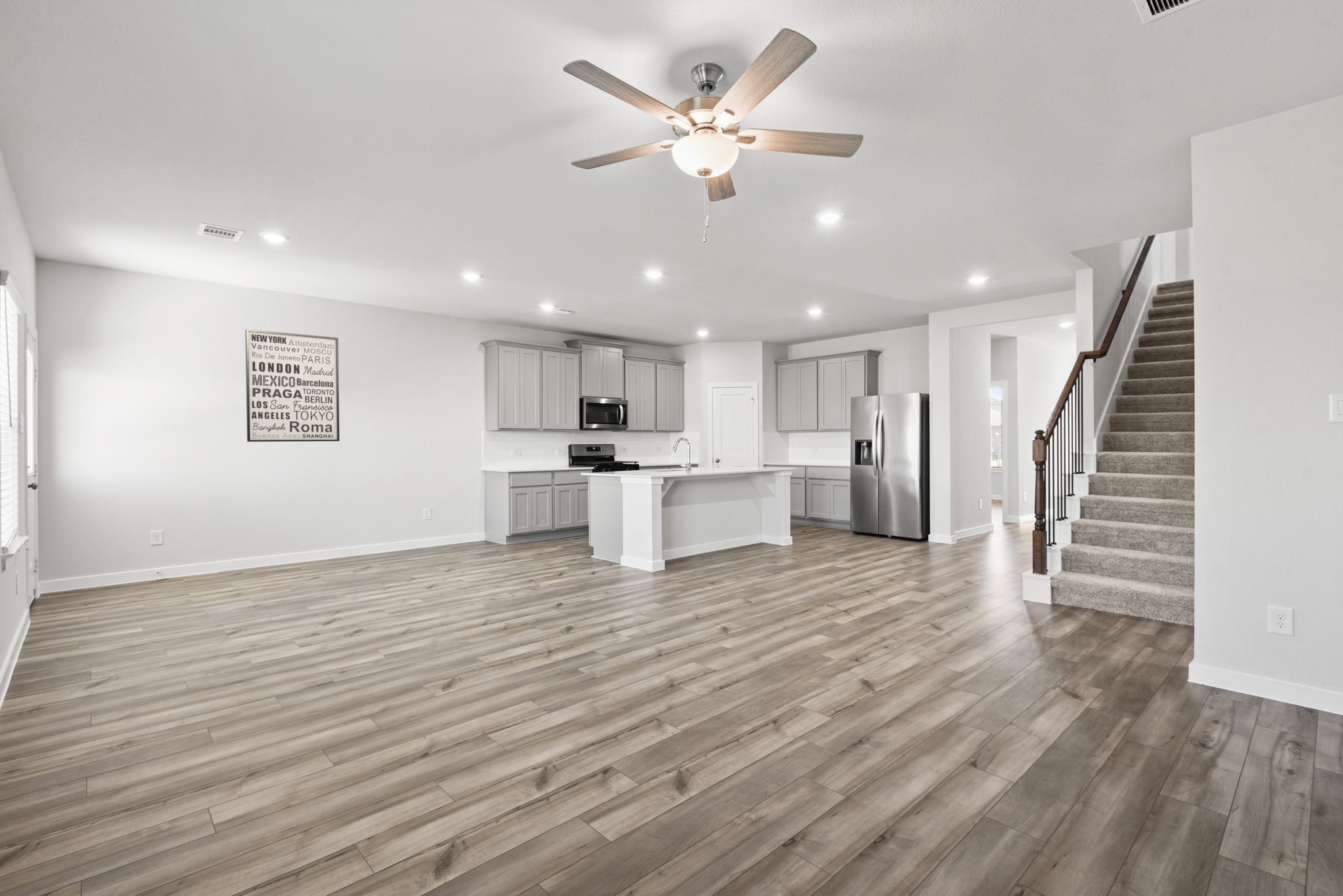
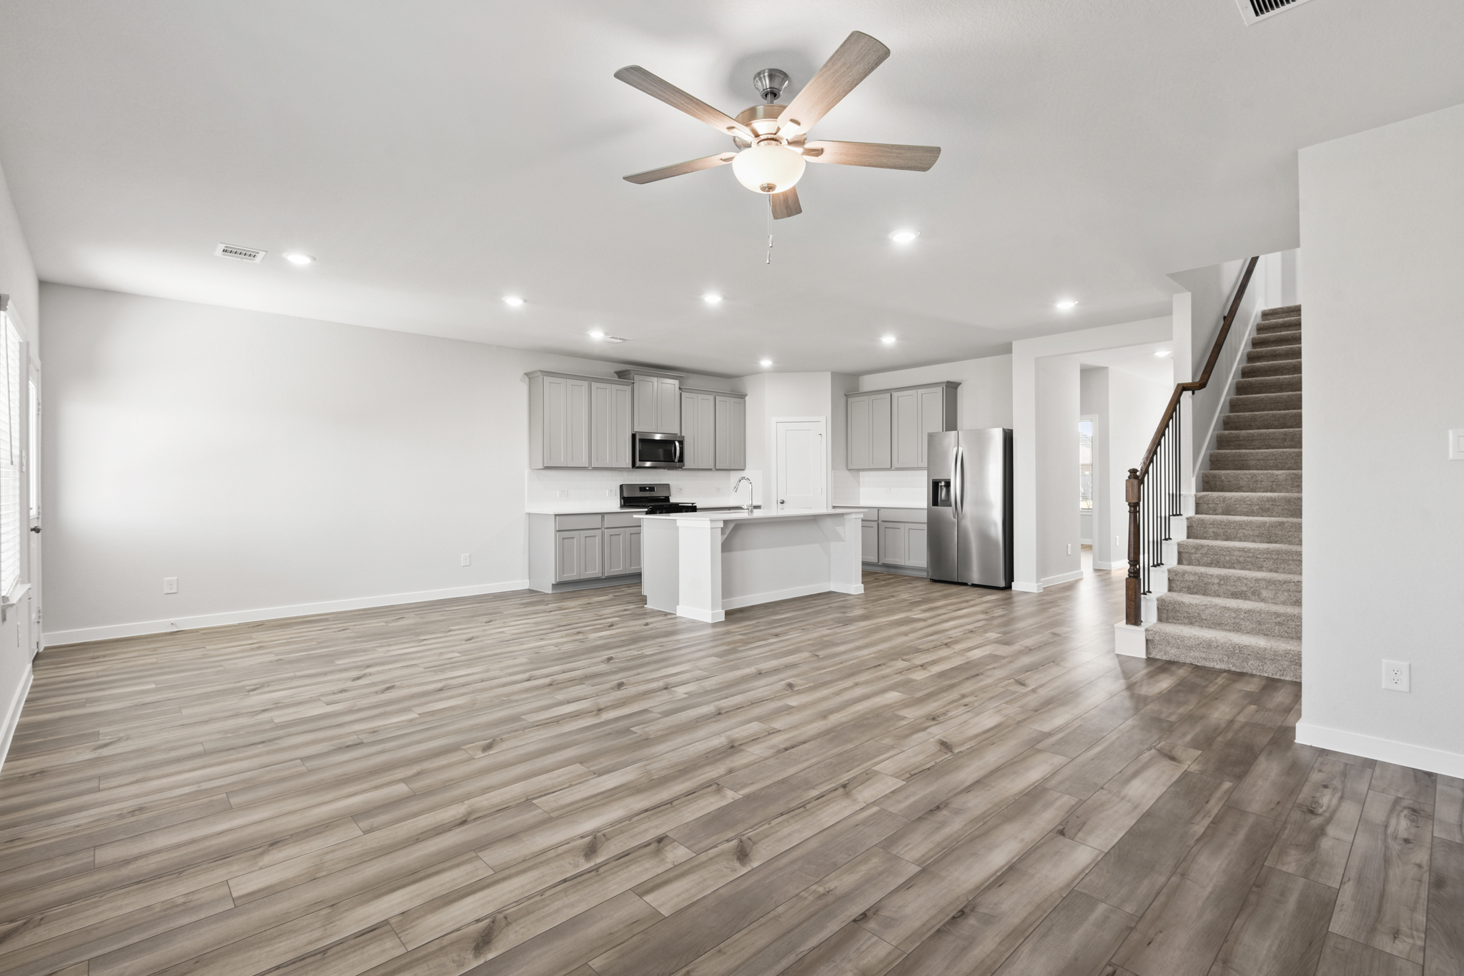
- wall art (294, 387)
